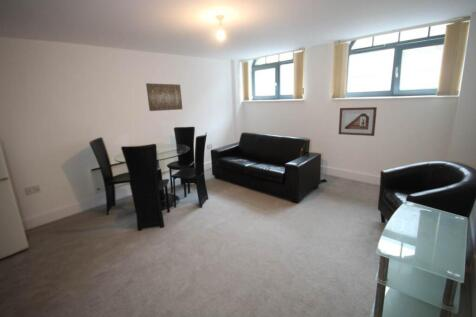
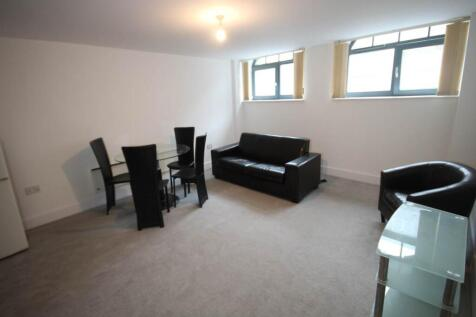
- picture frame (356, 121)
- wall art (165, 97)
